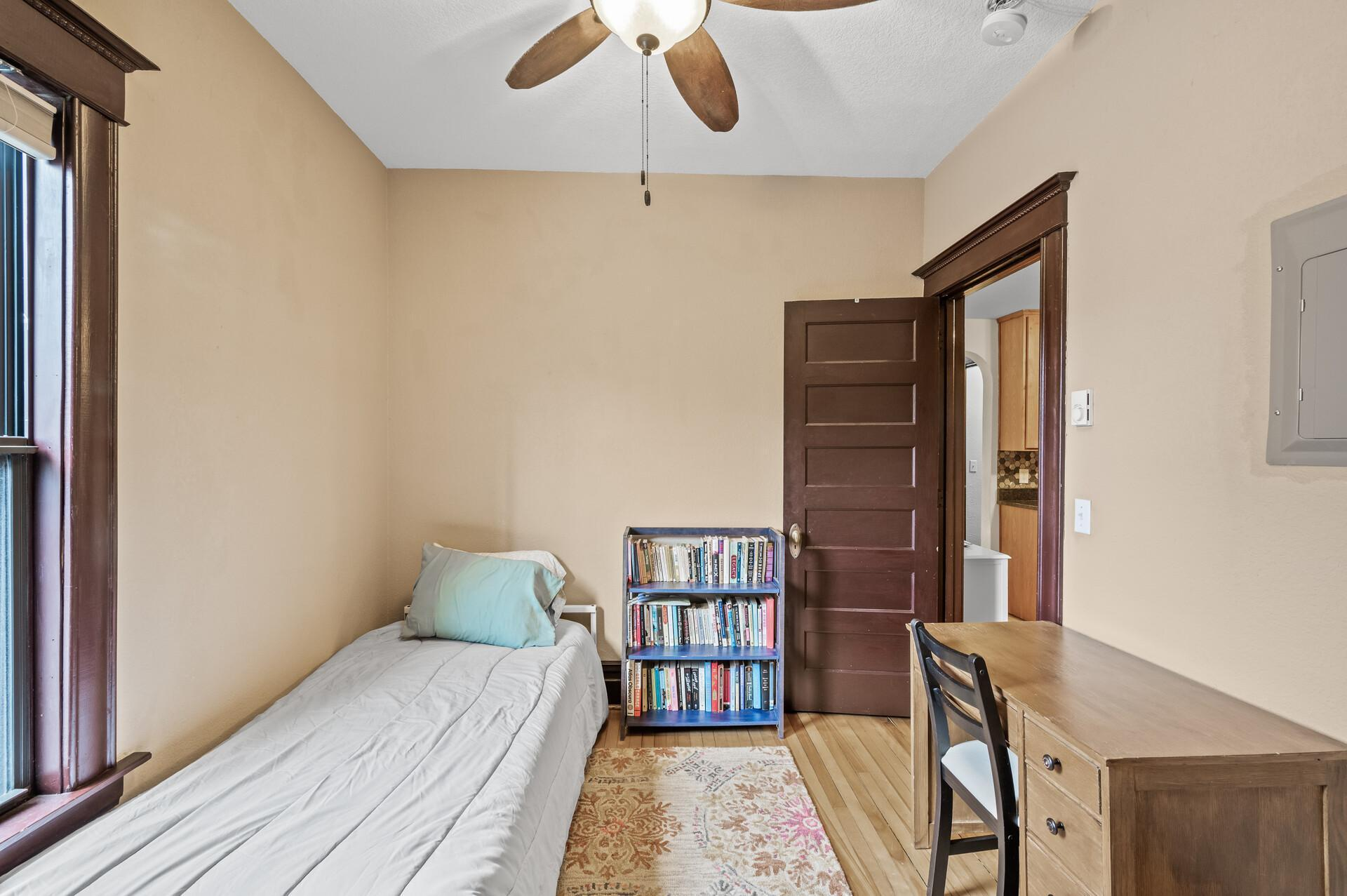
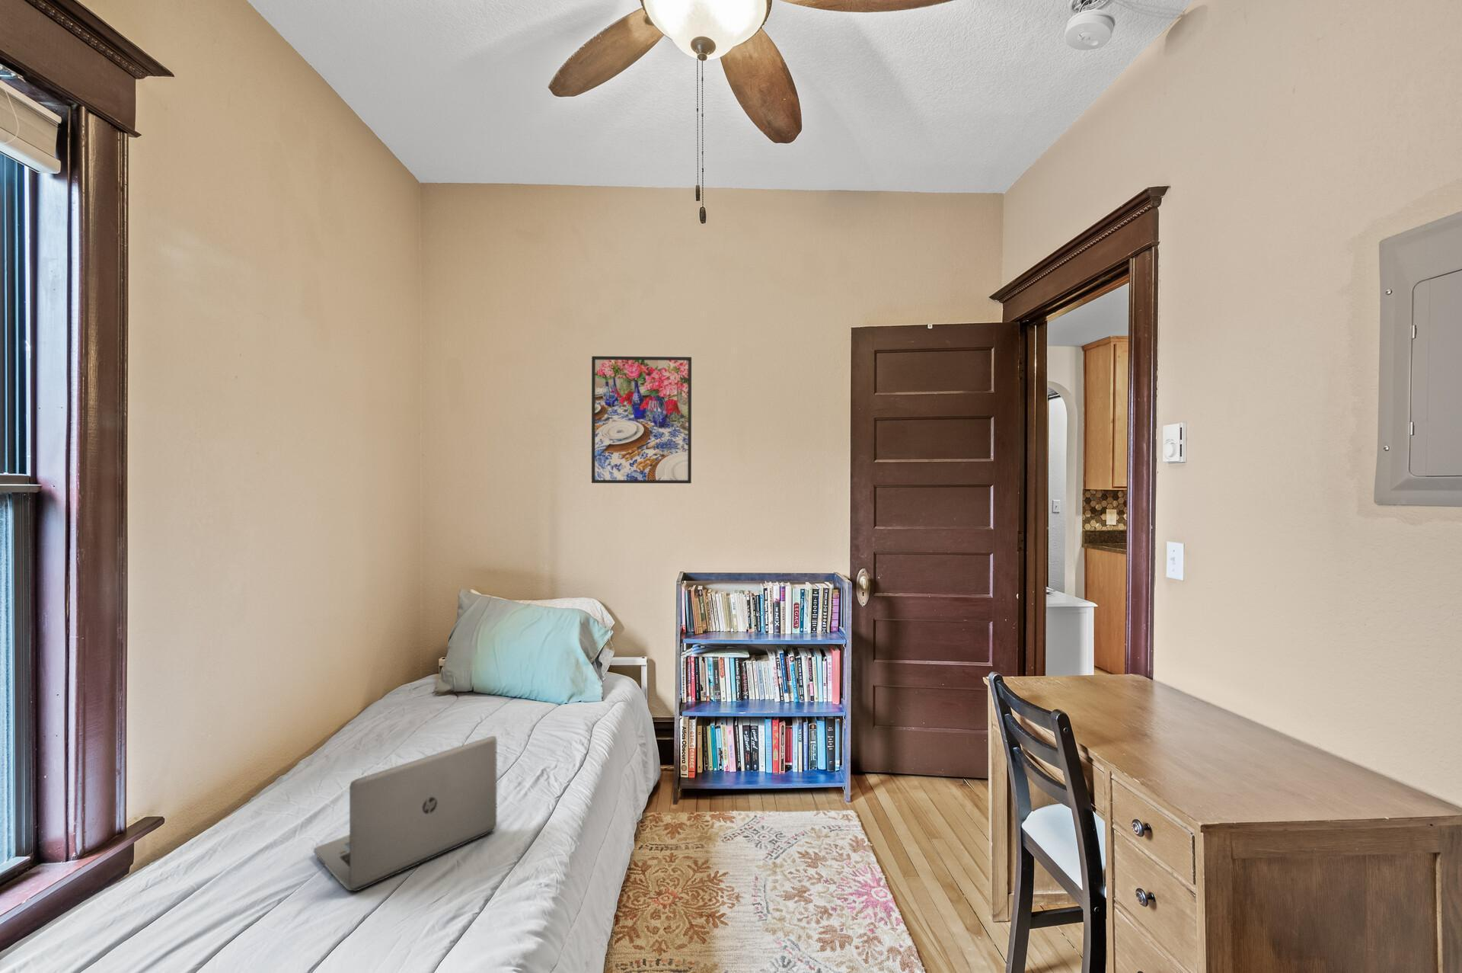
+ laptop (407, 794)
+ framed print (641, 420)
